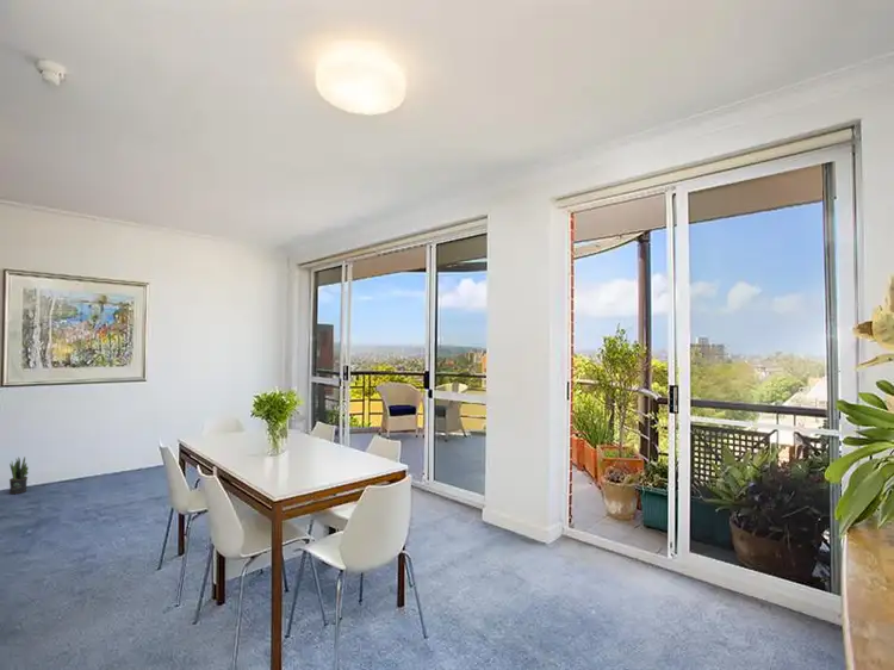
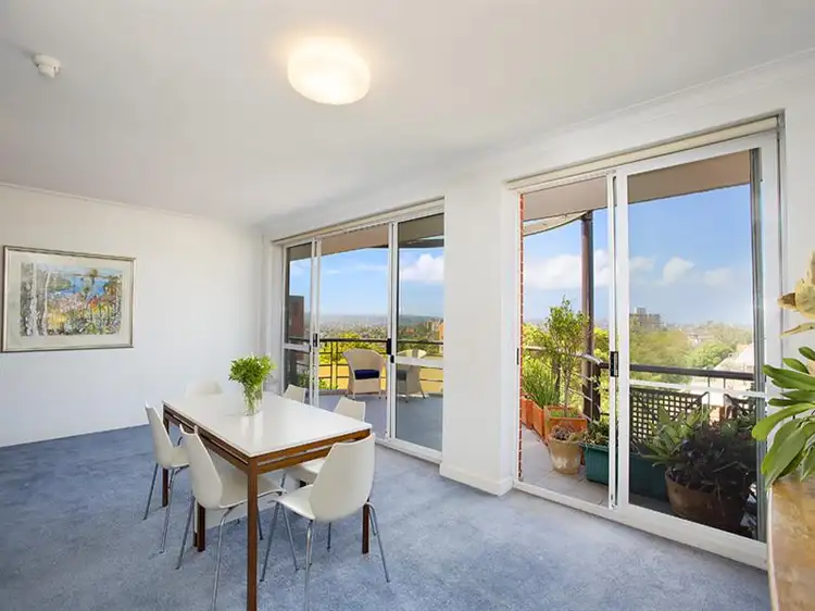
- potted plant (19, 474)
